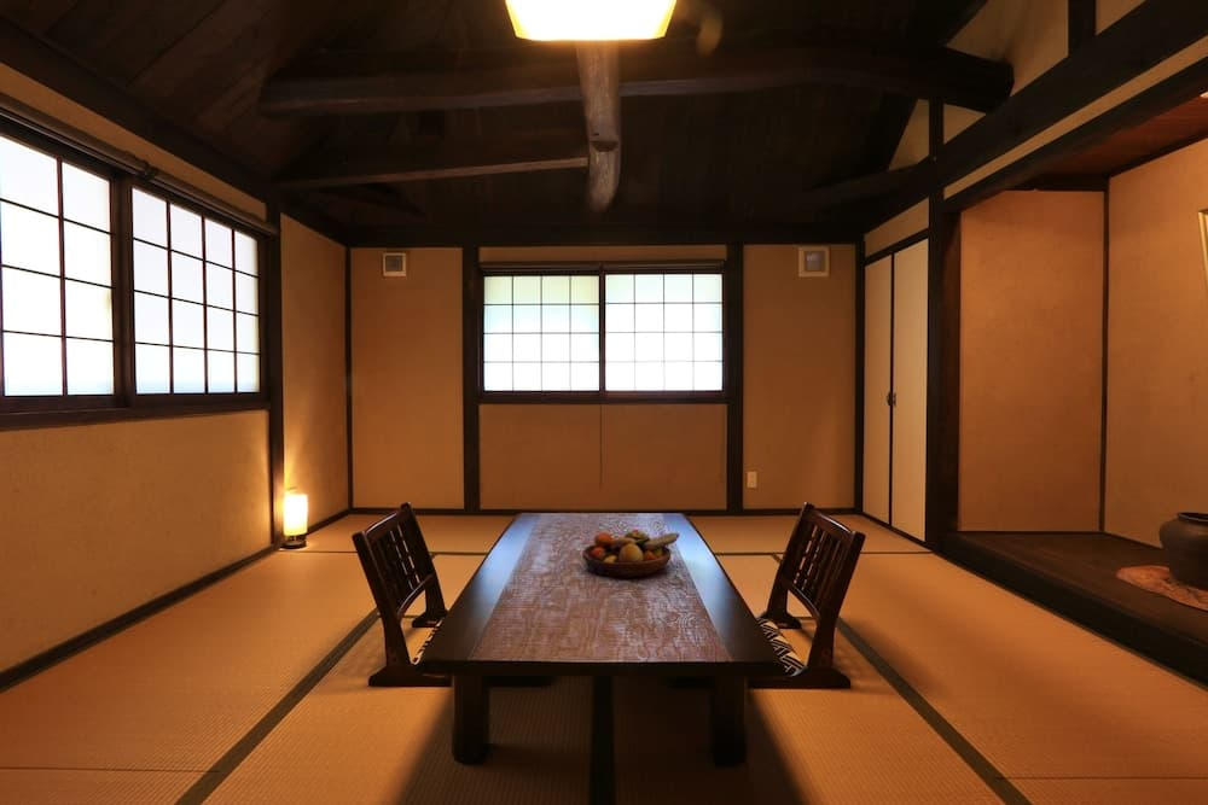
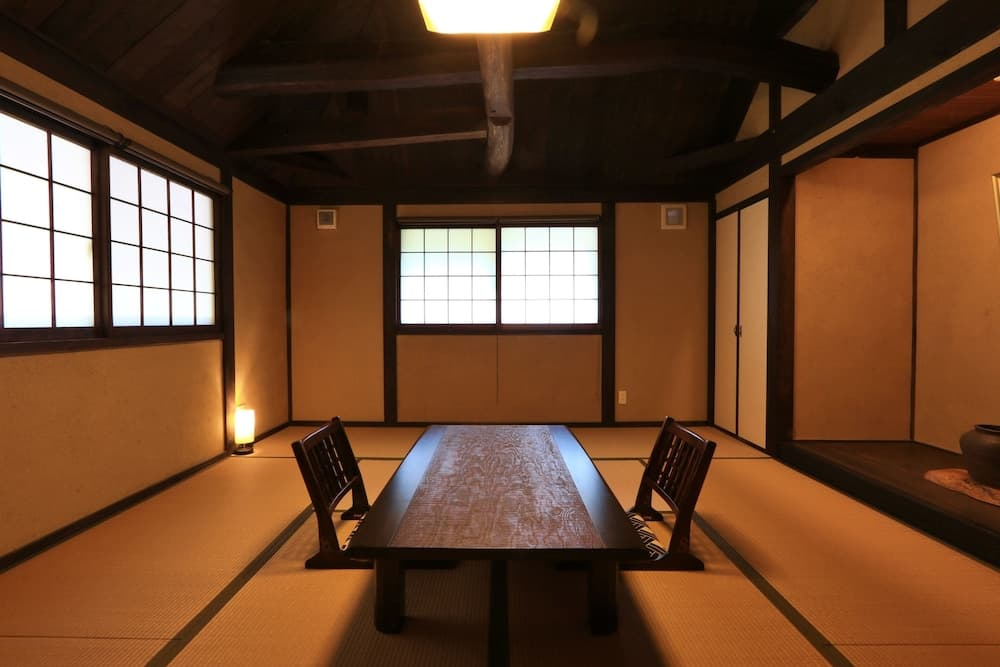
- fruit bowl (627, 547)
